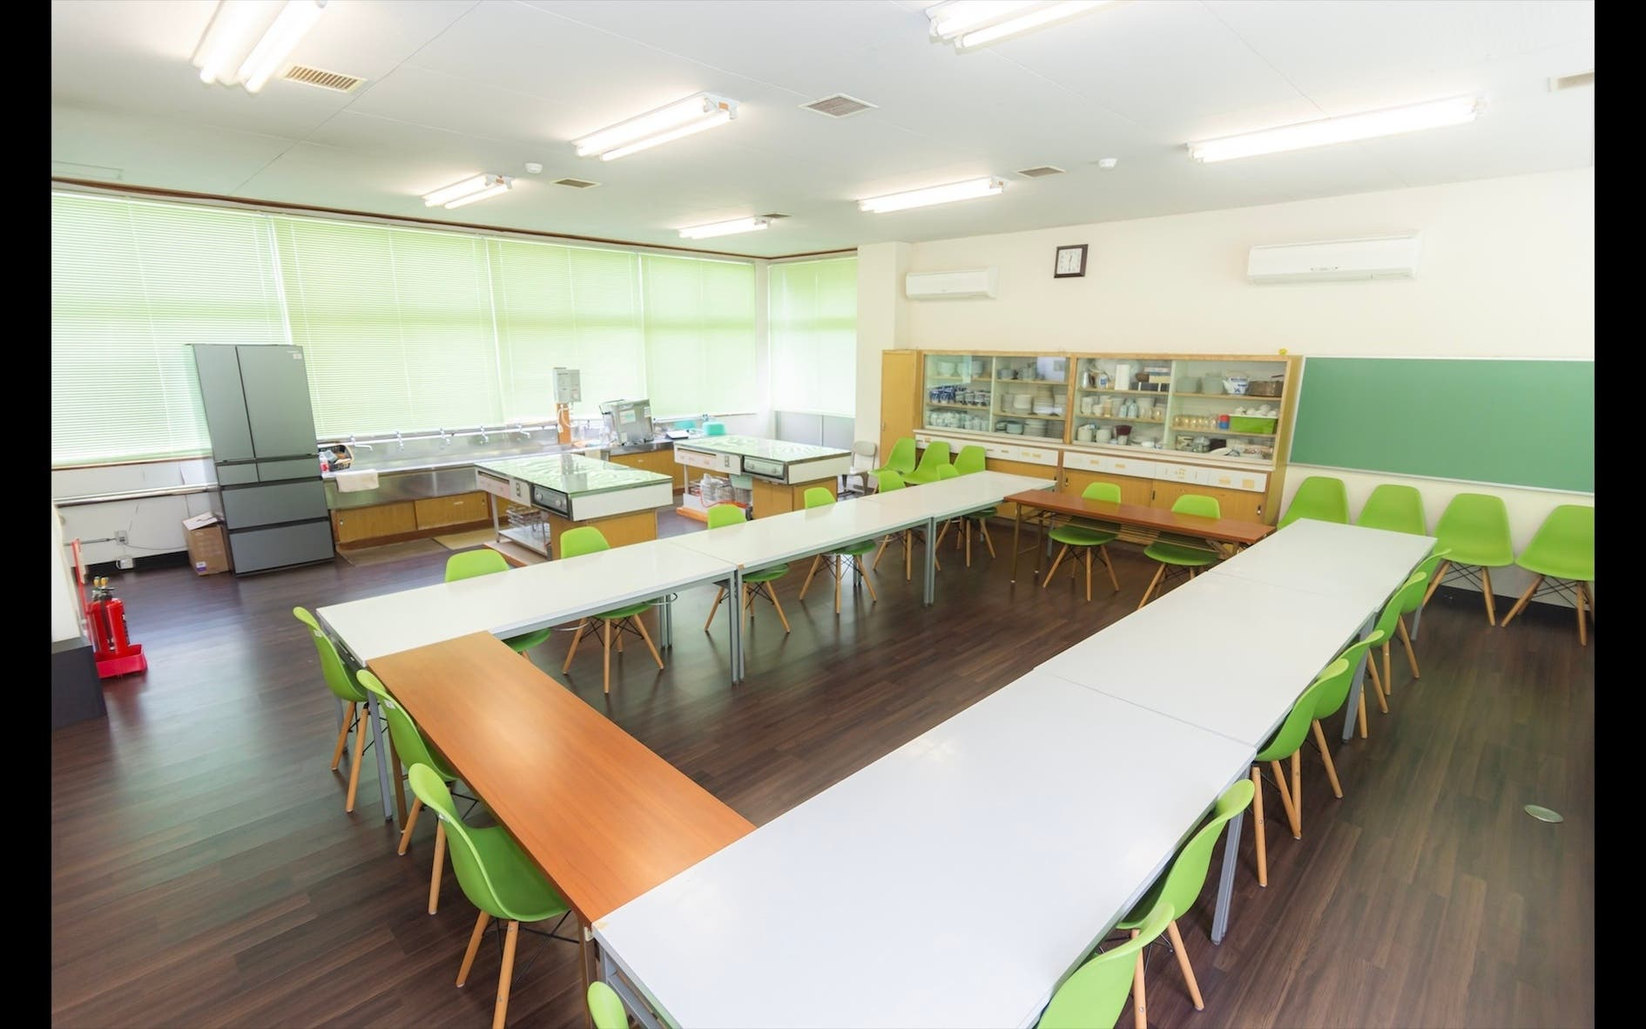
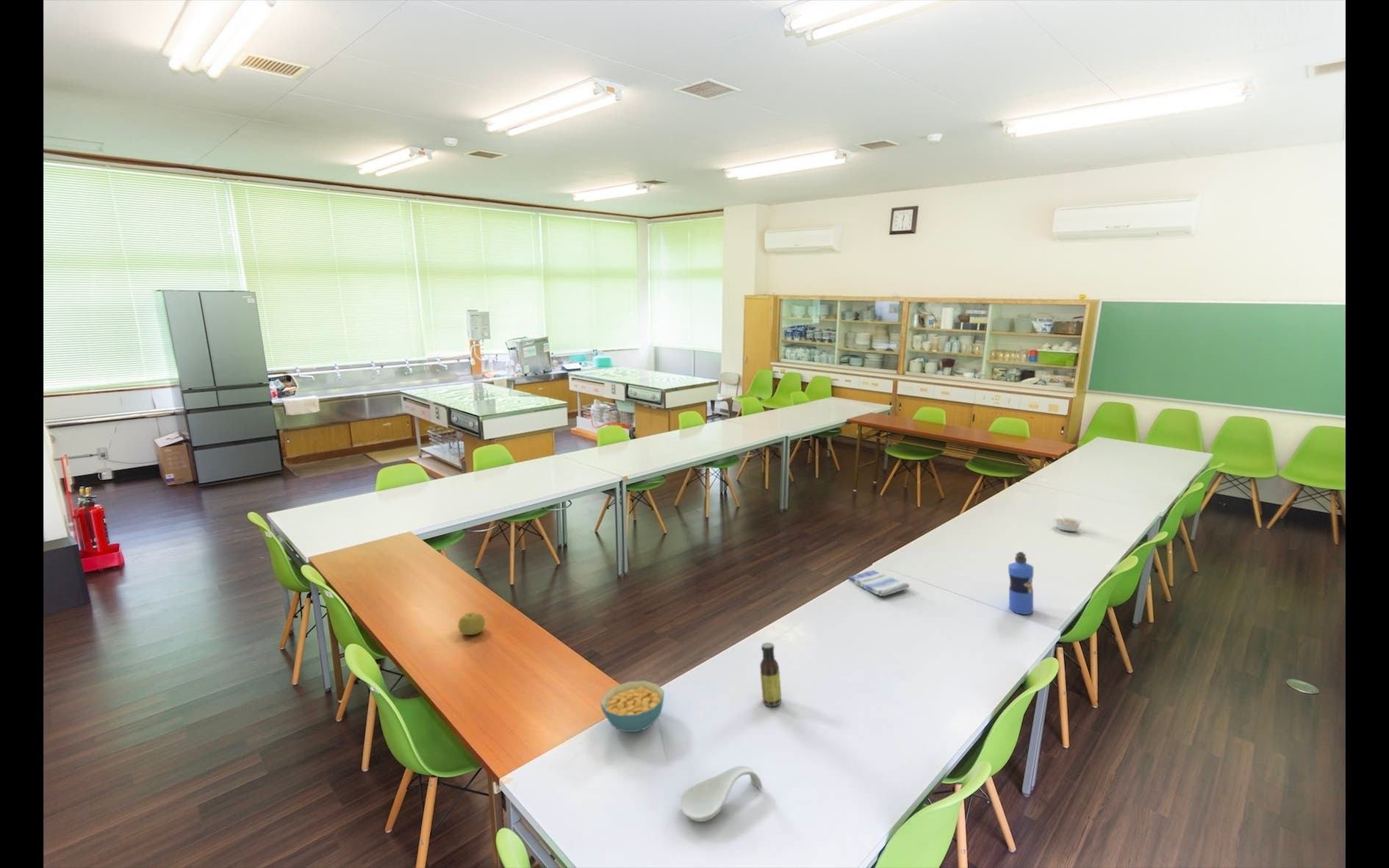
+ water bottle (1021, 581)
+ fruit (471, 623)
+ sauce bottle (769, 673)
+ cereal bowl (634, 711)
+ dish towel (877, 581)
+ legume (1066, 523)
+ spoon rest (720, 790)
